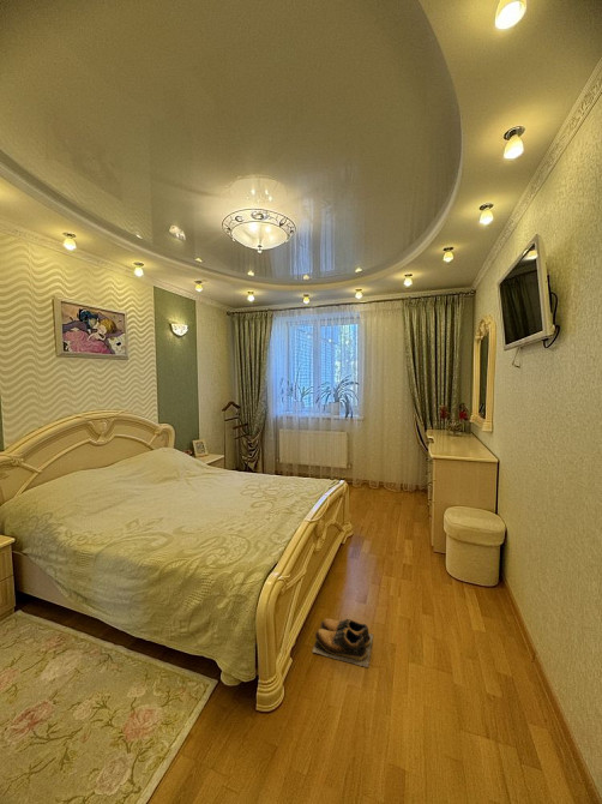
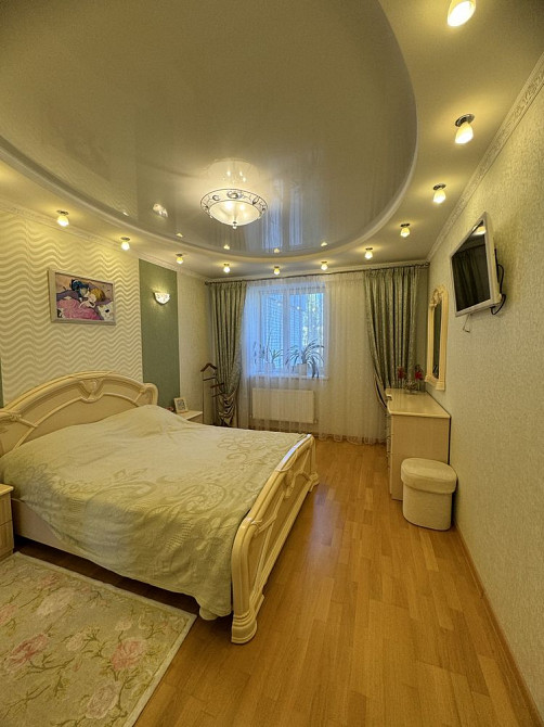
- shoes (343, 634)
